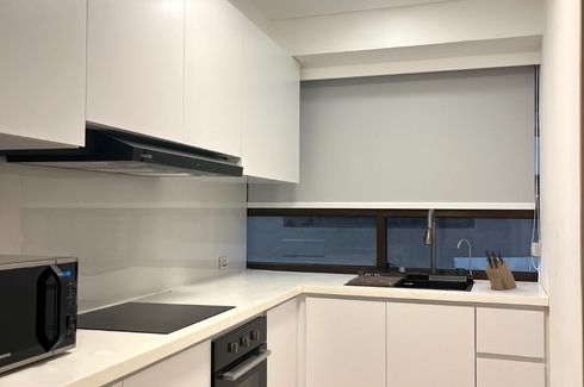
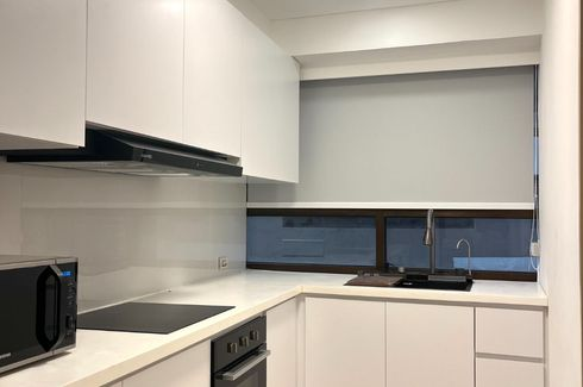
- knife block (499, 268)
